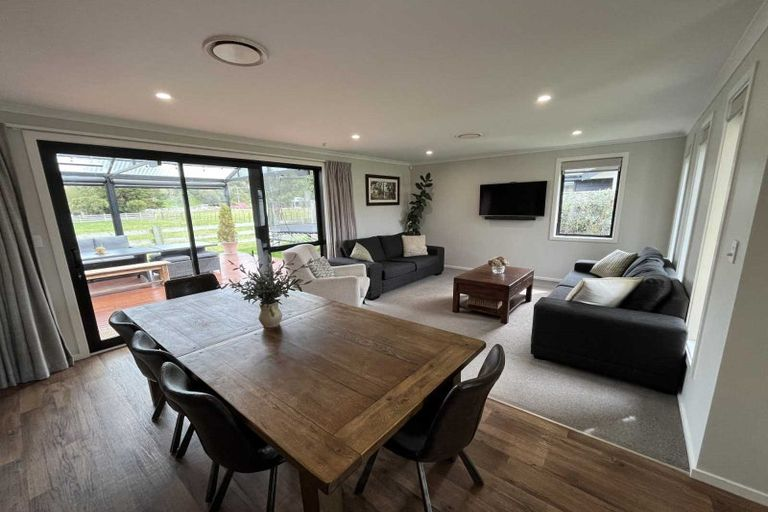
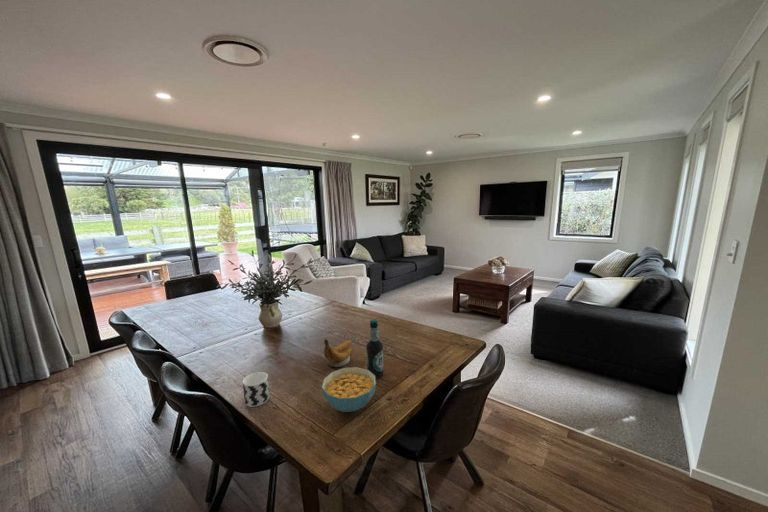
+ bottle (374, 347)
+ cup (254, 387)
+ cereal bowl (349, 393)
+ banana (338, 347)
